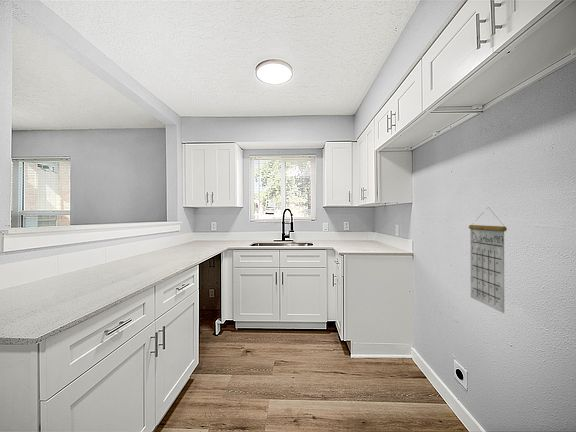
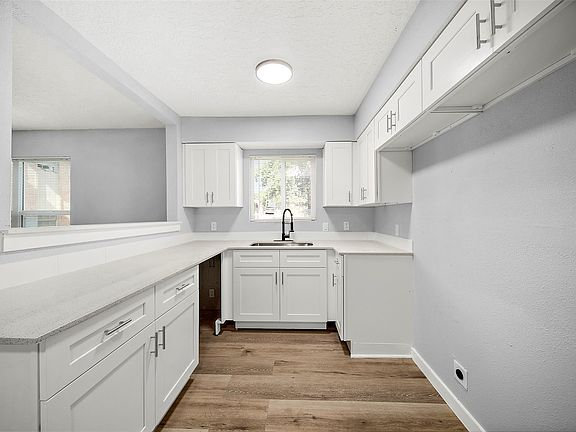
- calendar (486, 255)
